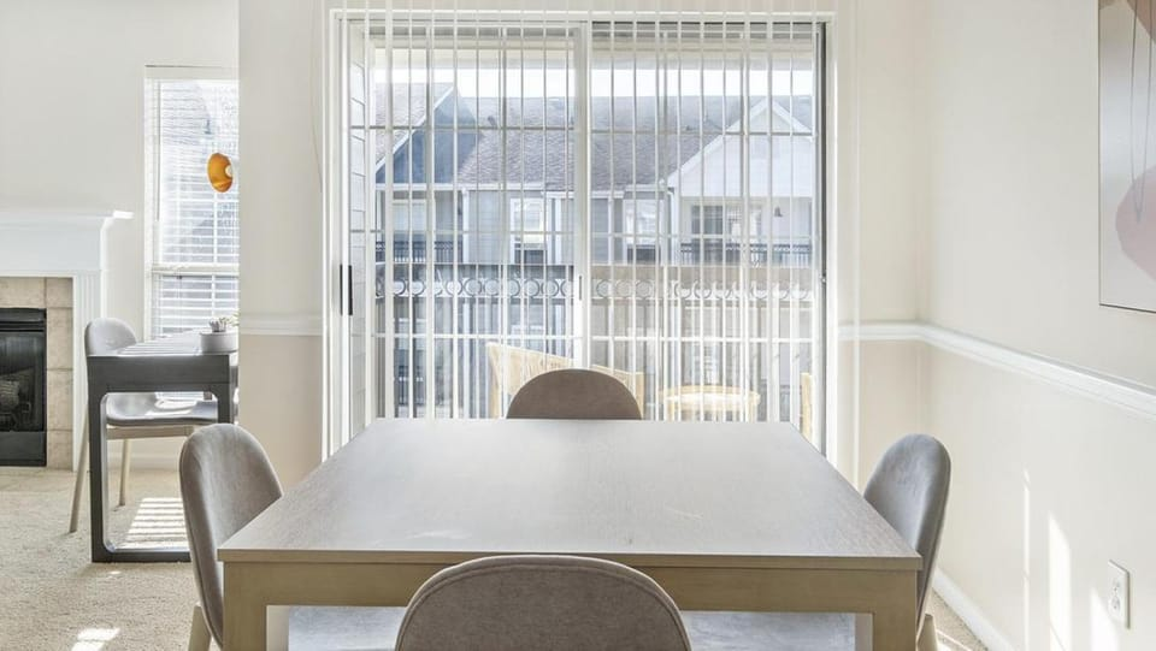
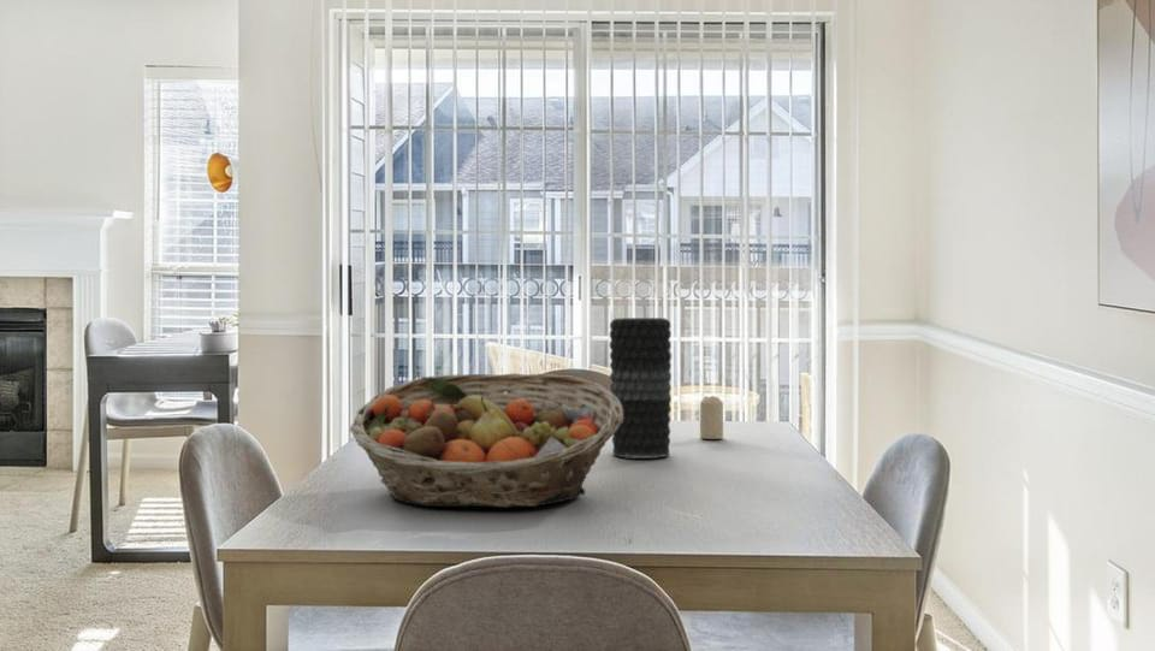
+ candle (711, 416)
+ fruit basket (487, 436)
+ vase (640, 385)
